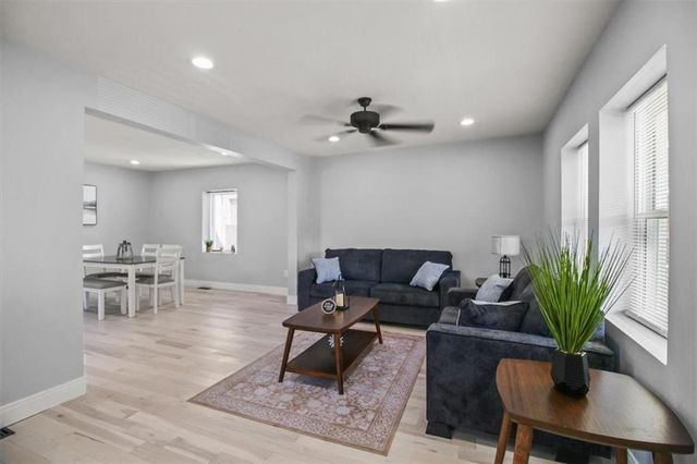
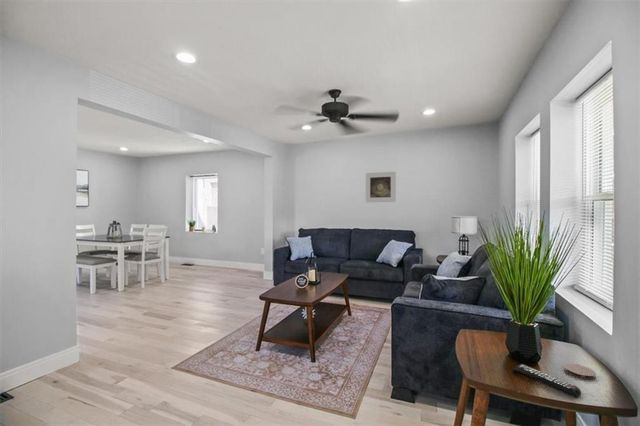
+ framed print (380, 187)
+ coaster (579, 371)
+ remote control (544, 378)
